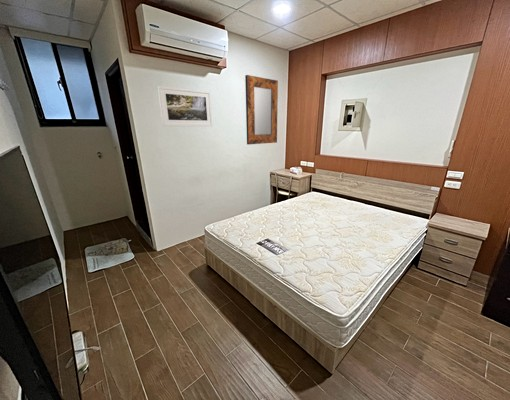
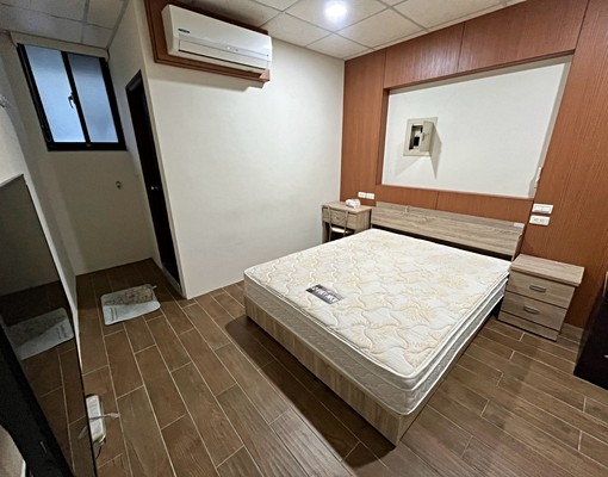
- home mirror (262, 112)
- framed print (187, 108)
